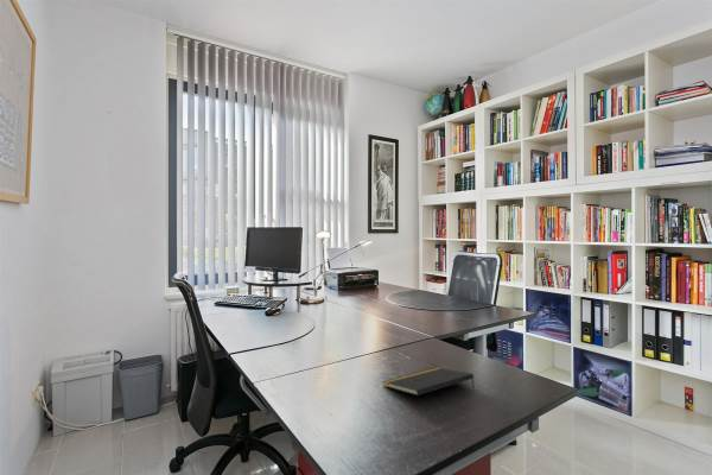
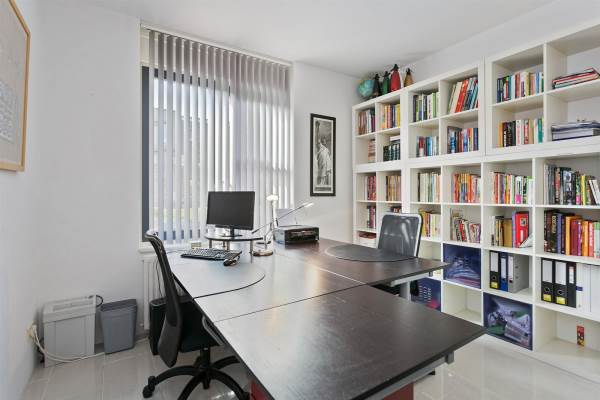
- notepad (427, 380)
